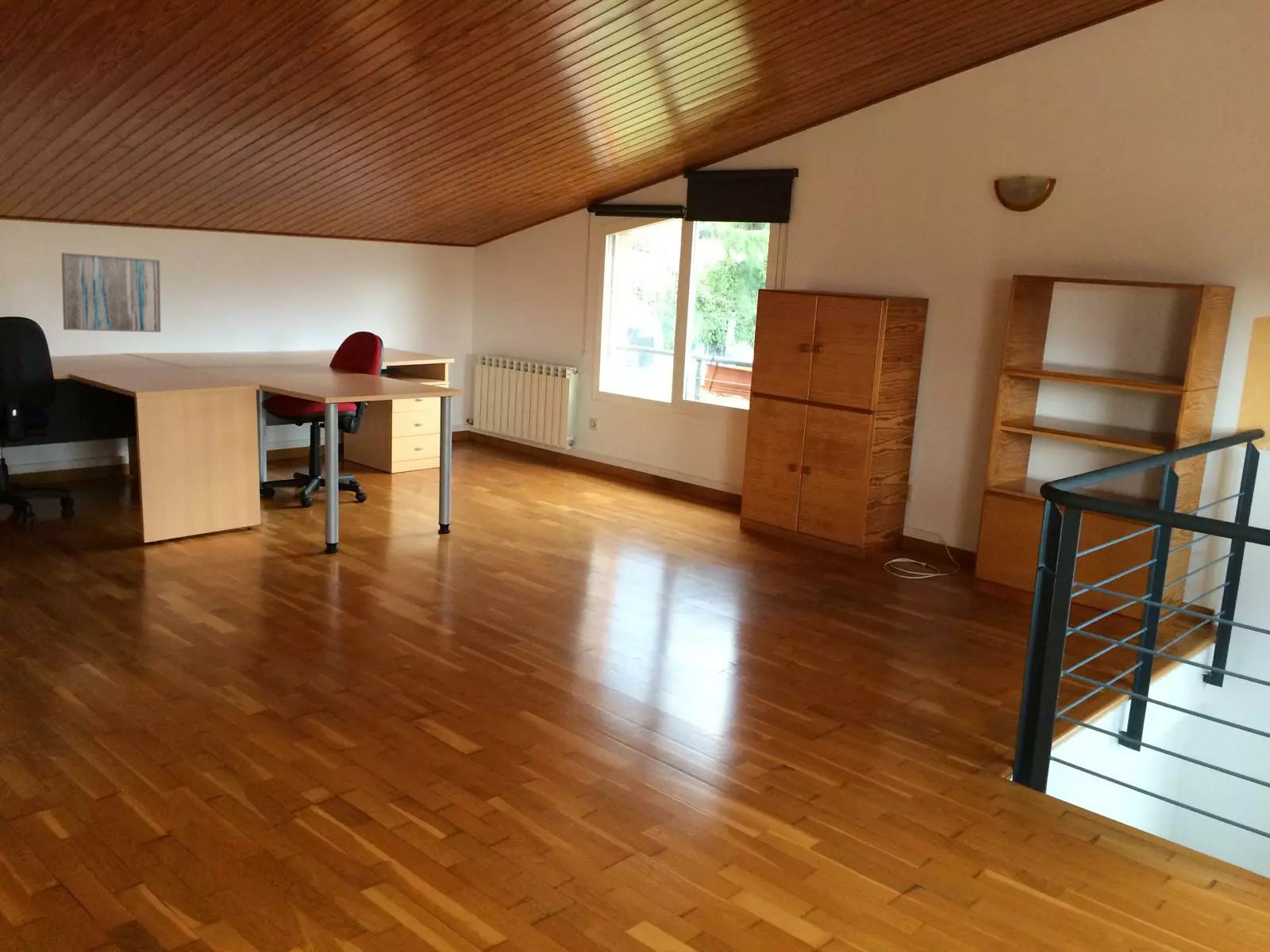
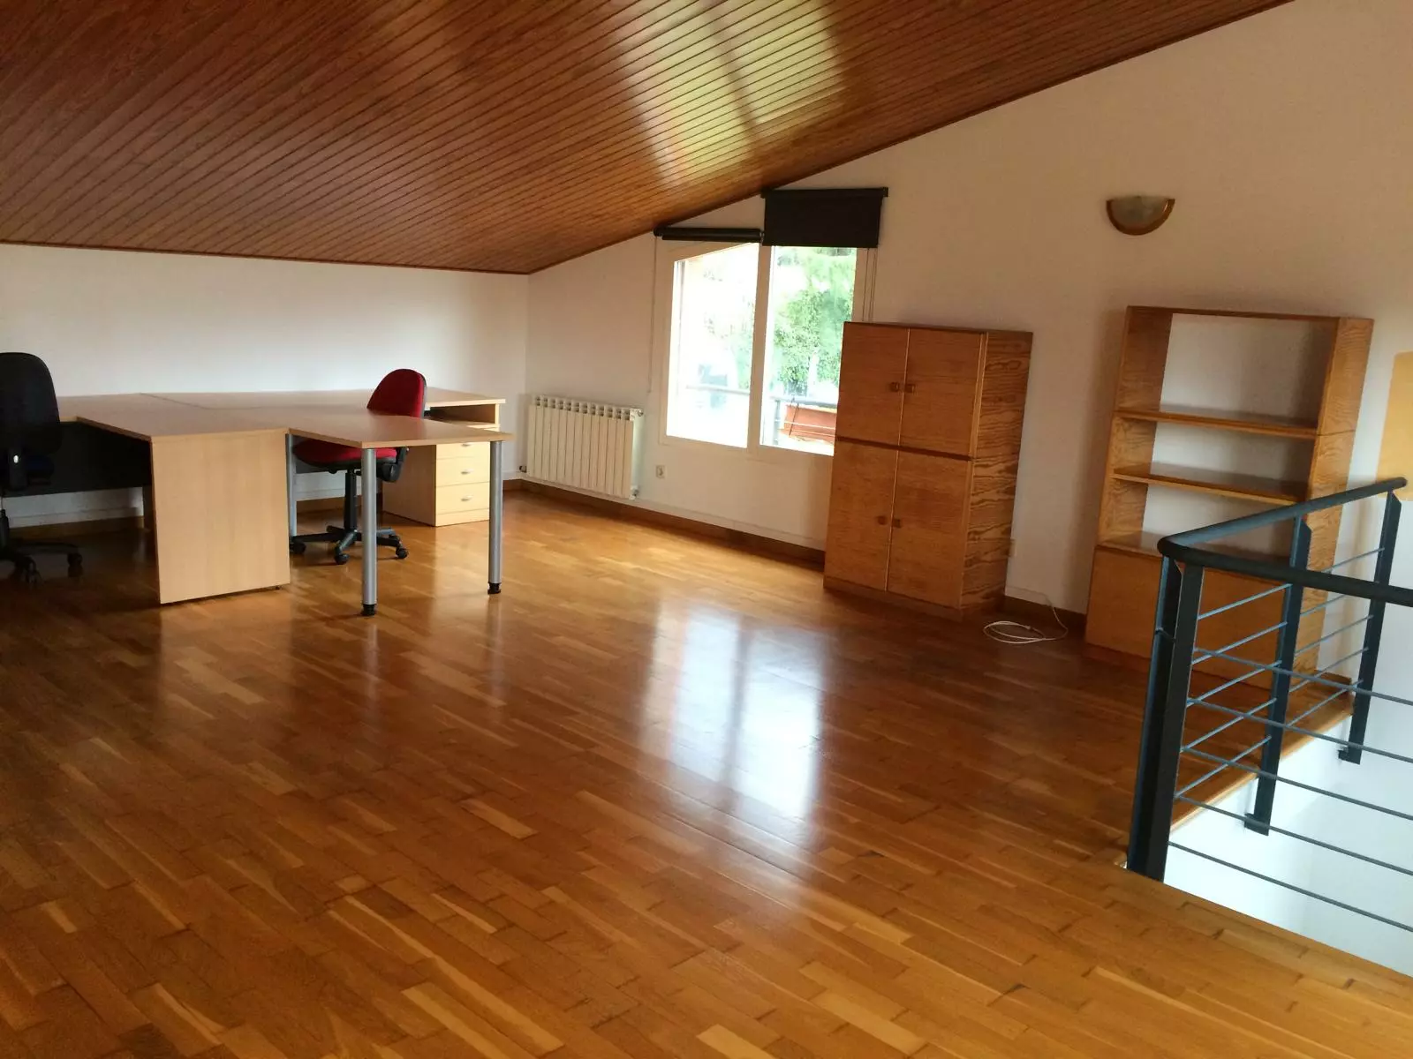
- wall art (113, 294)
